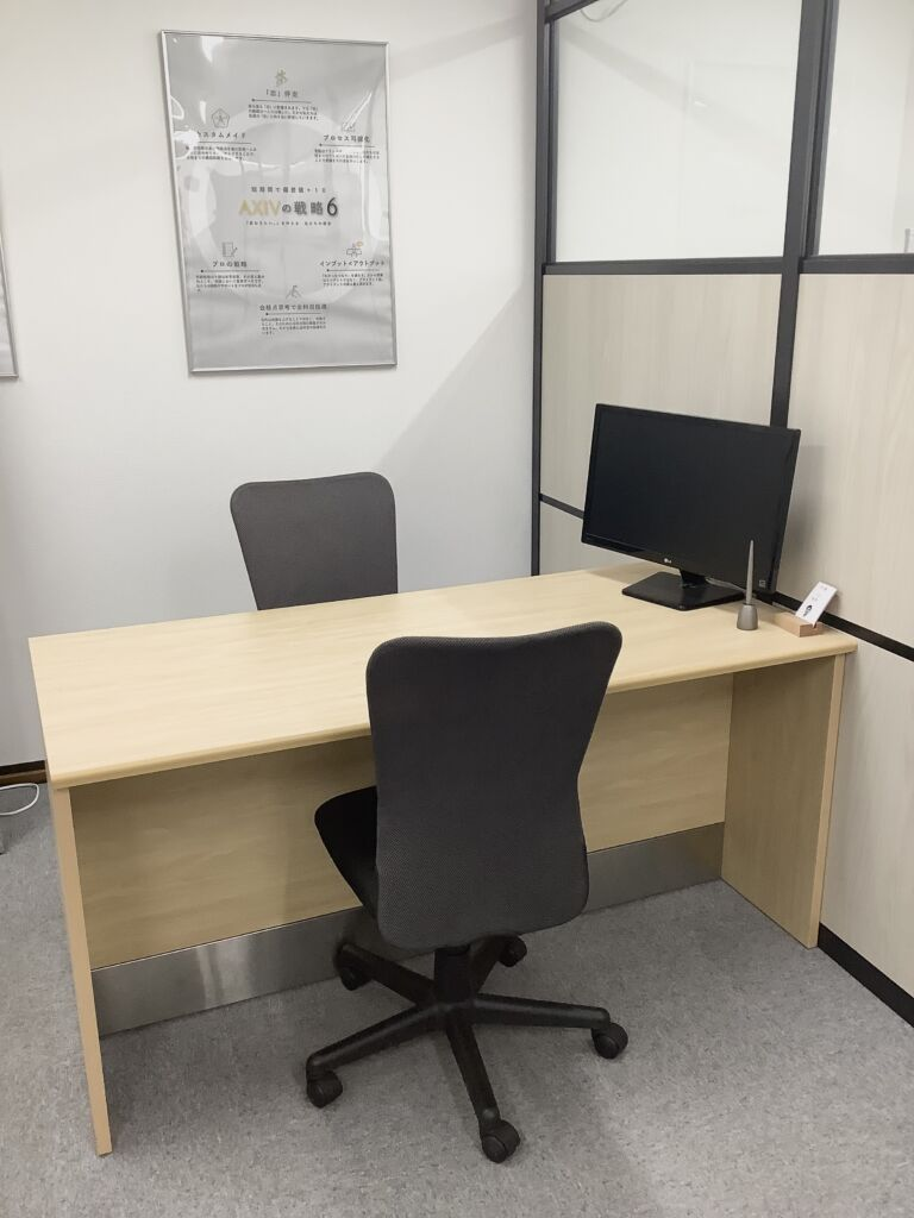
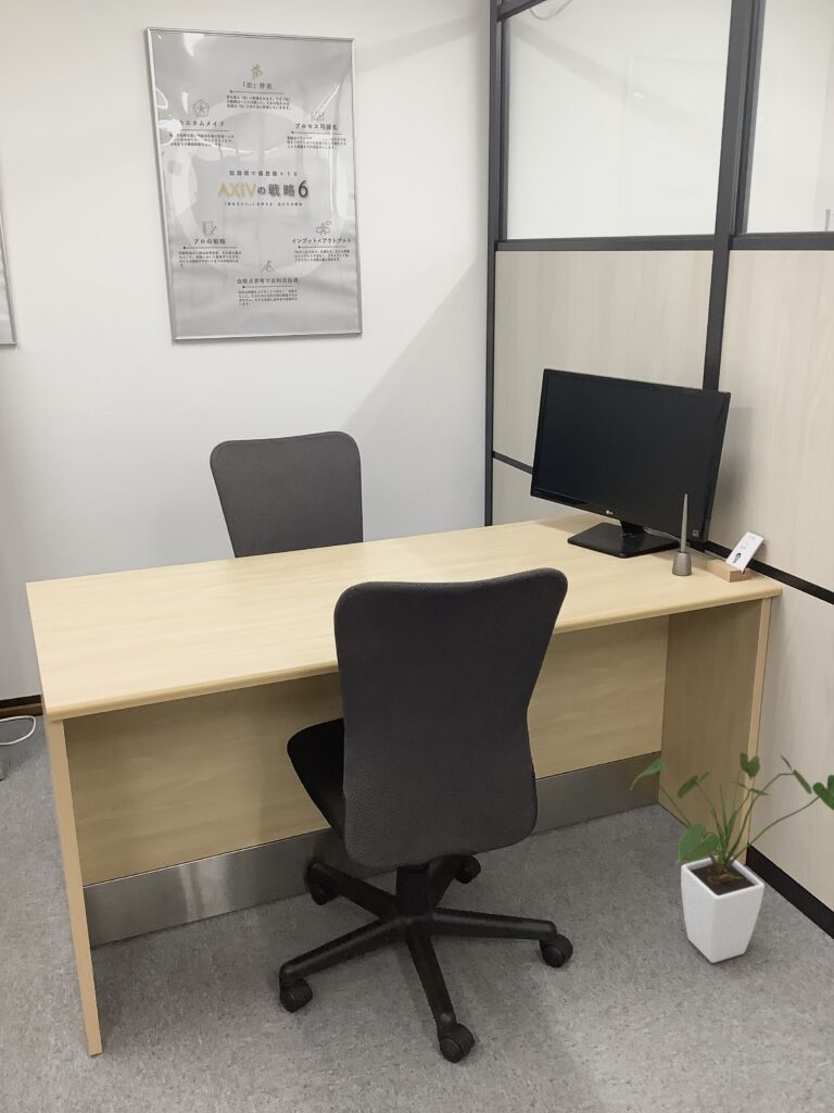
+ house plant (737, 864)
